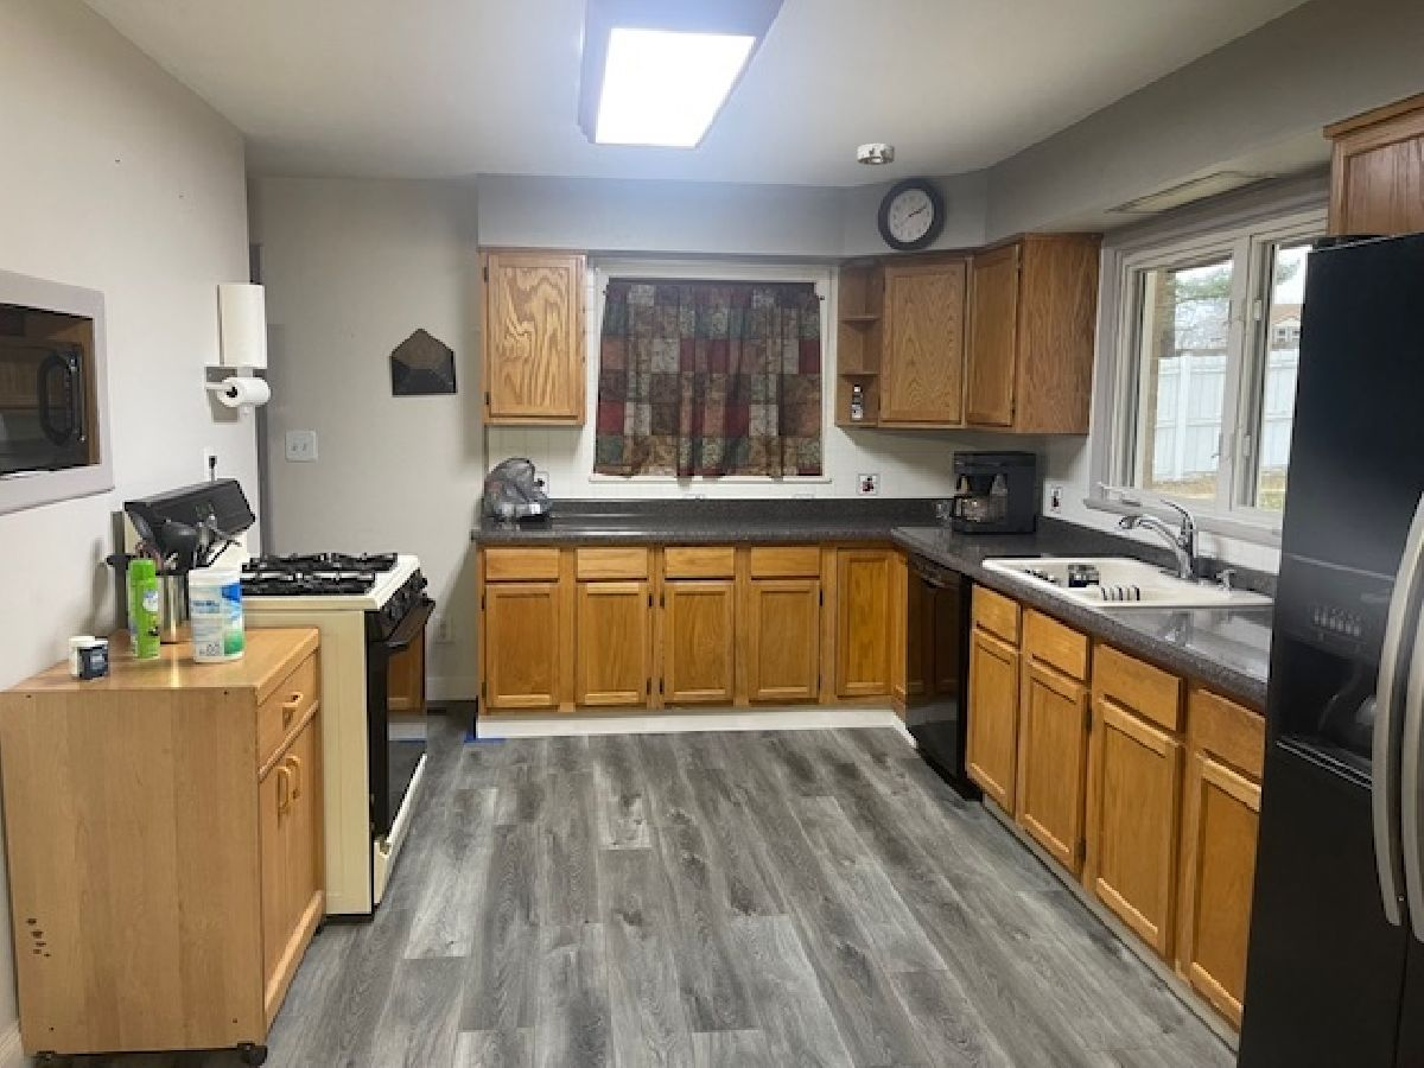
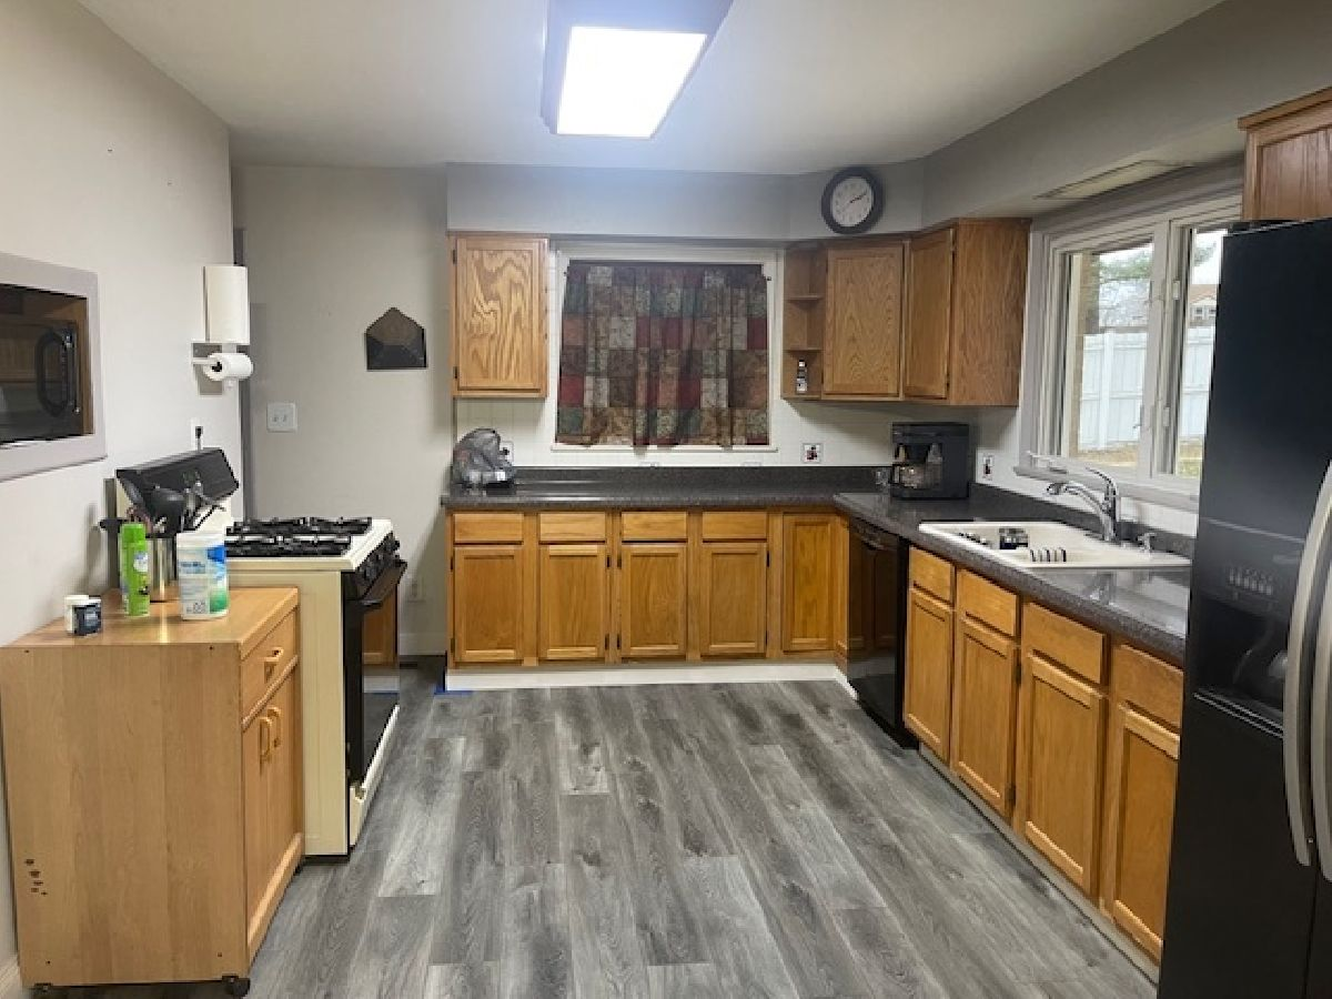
- smoke detector (876, 153)
